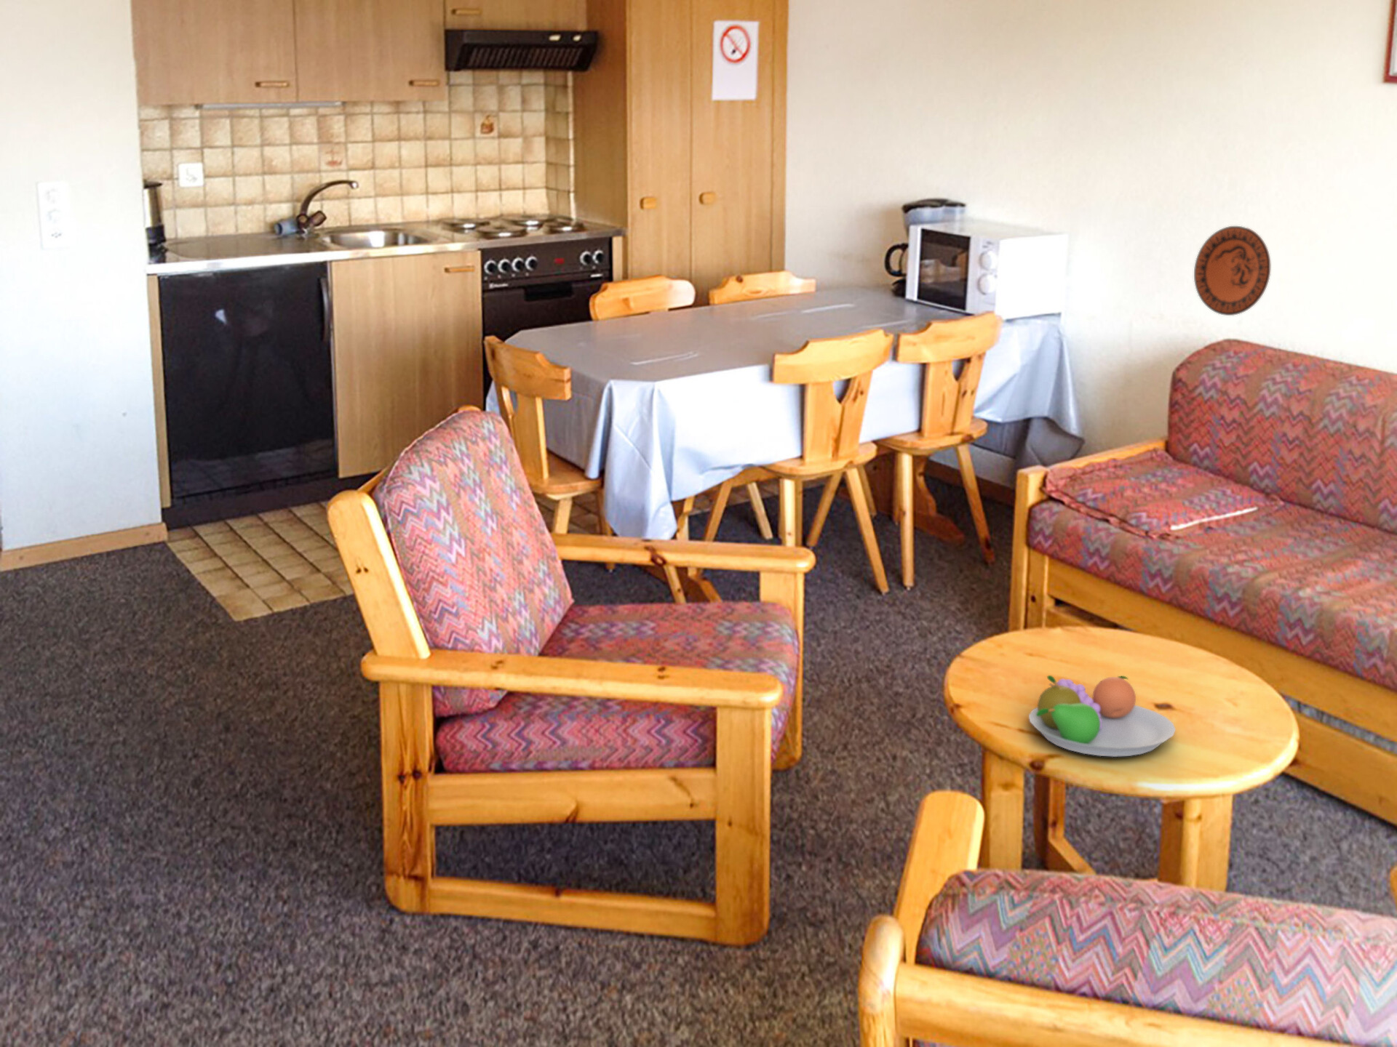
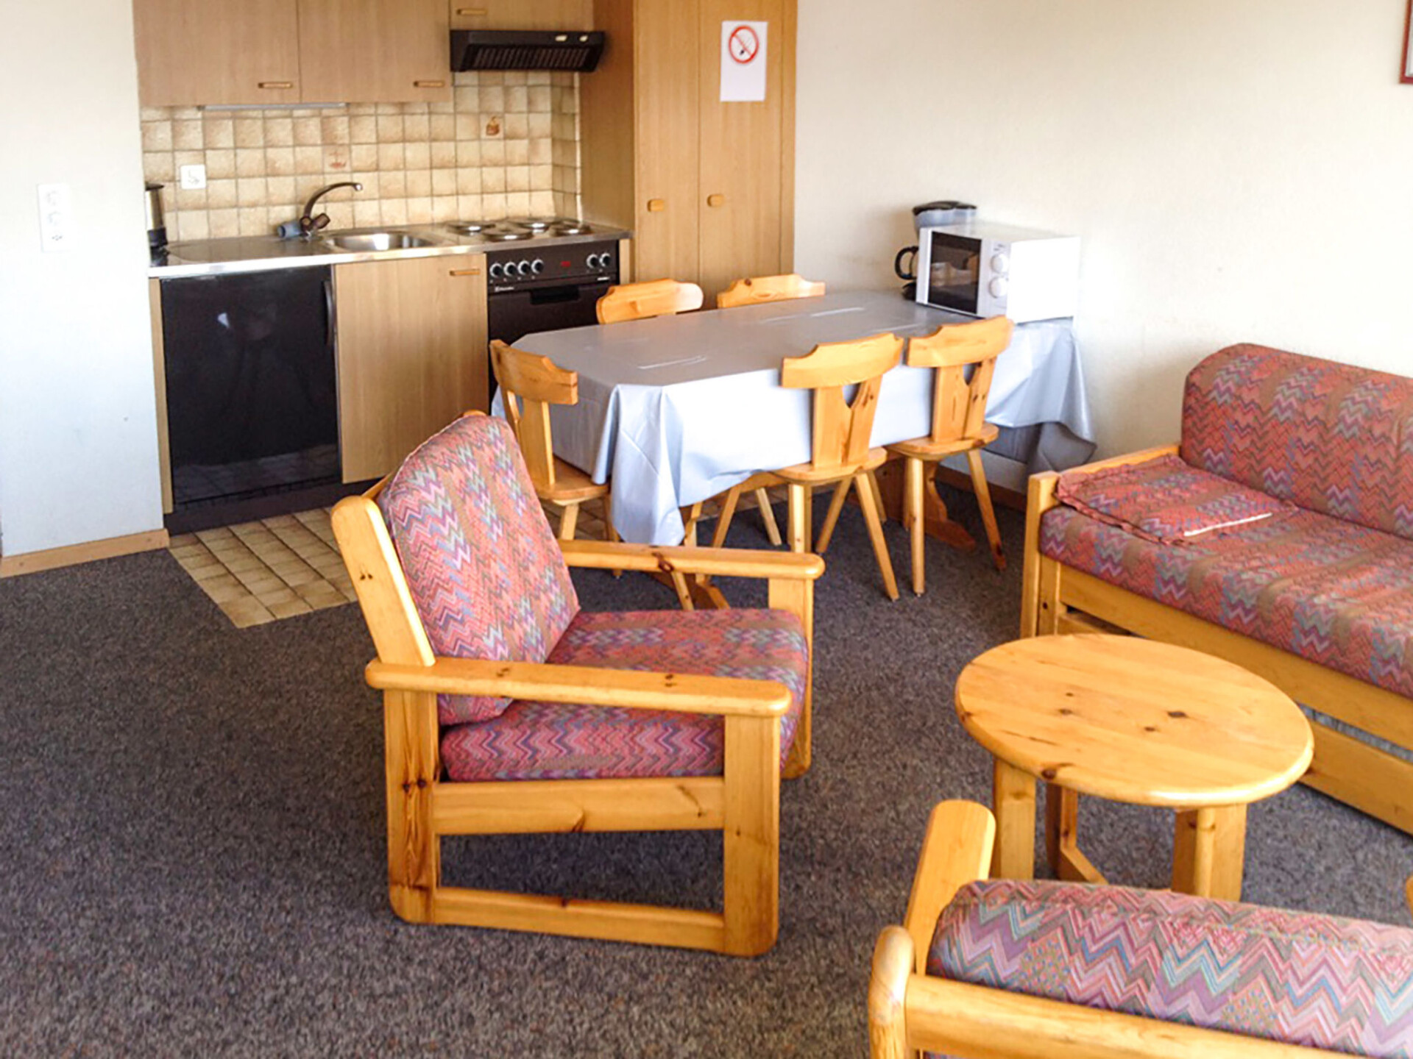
- fruit bowl (1096, 709)
- decorative plate (1232, 271)
